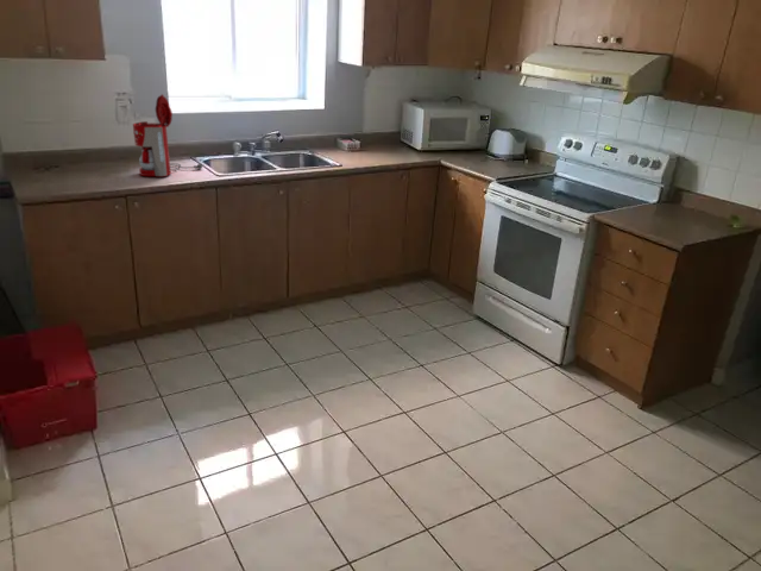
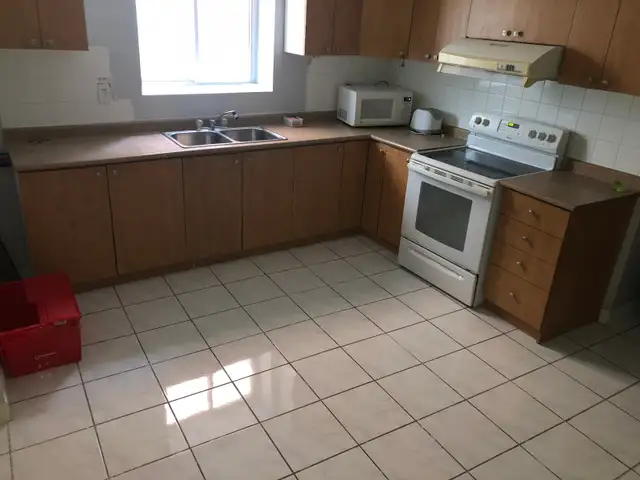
- coffee maker (165, 132)
